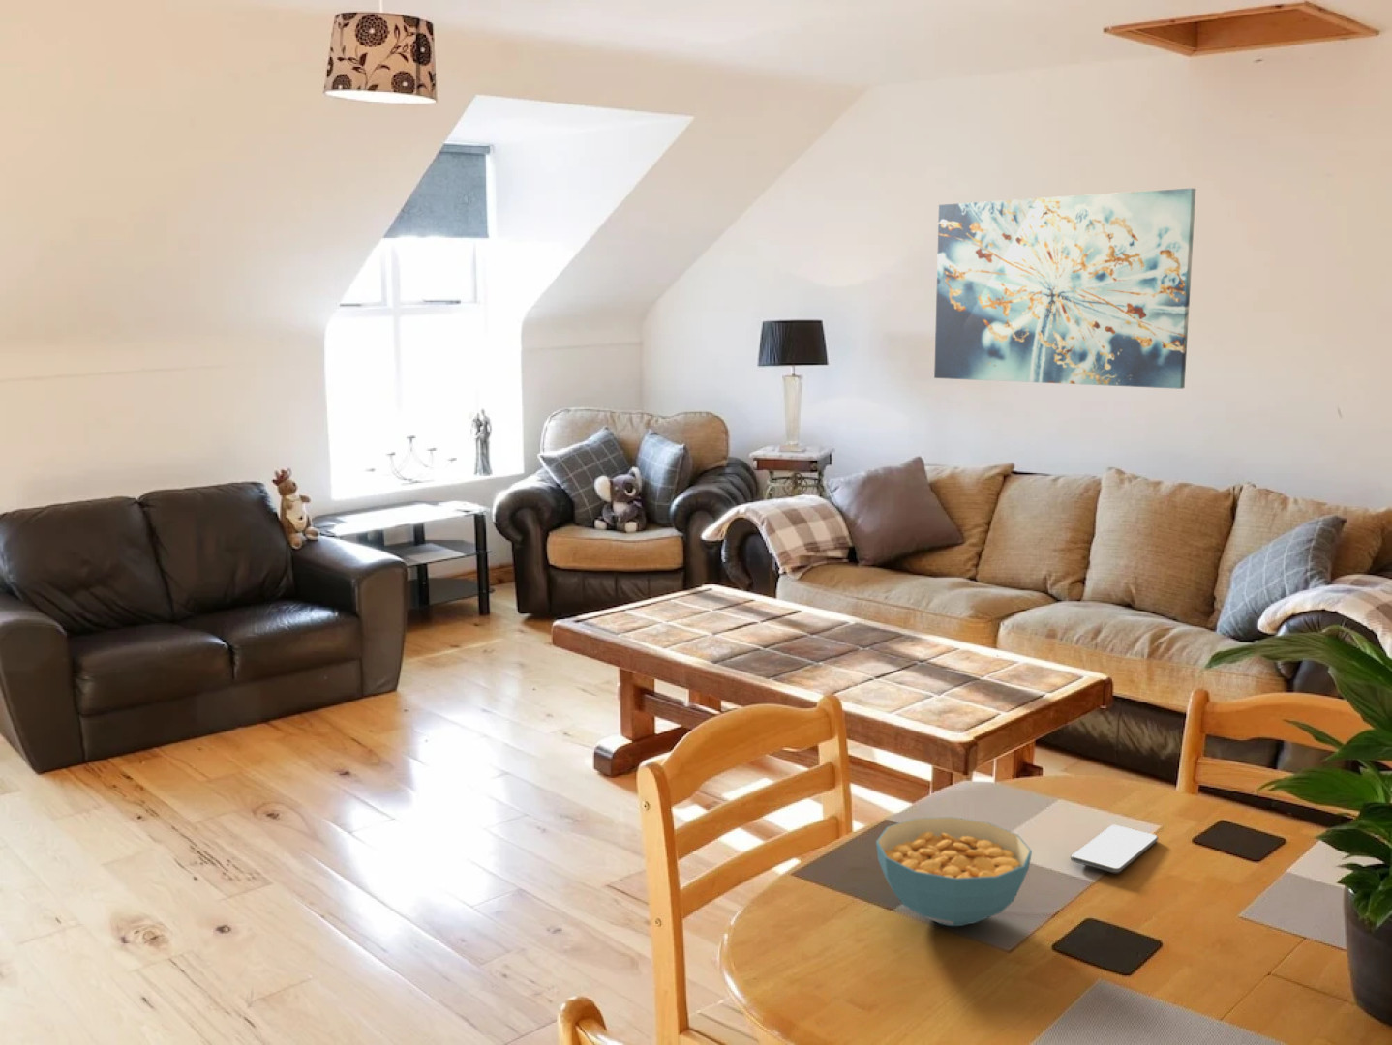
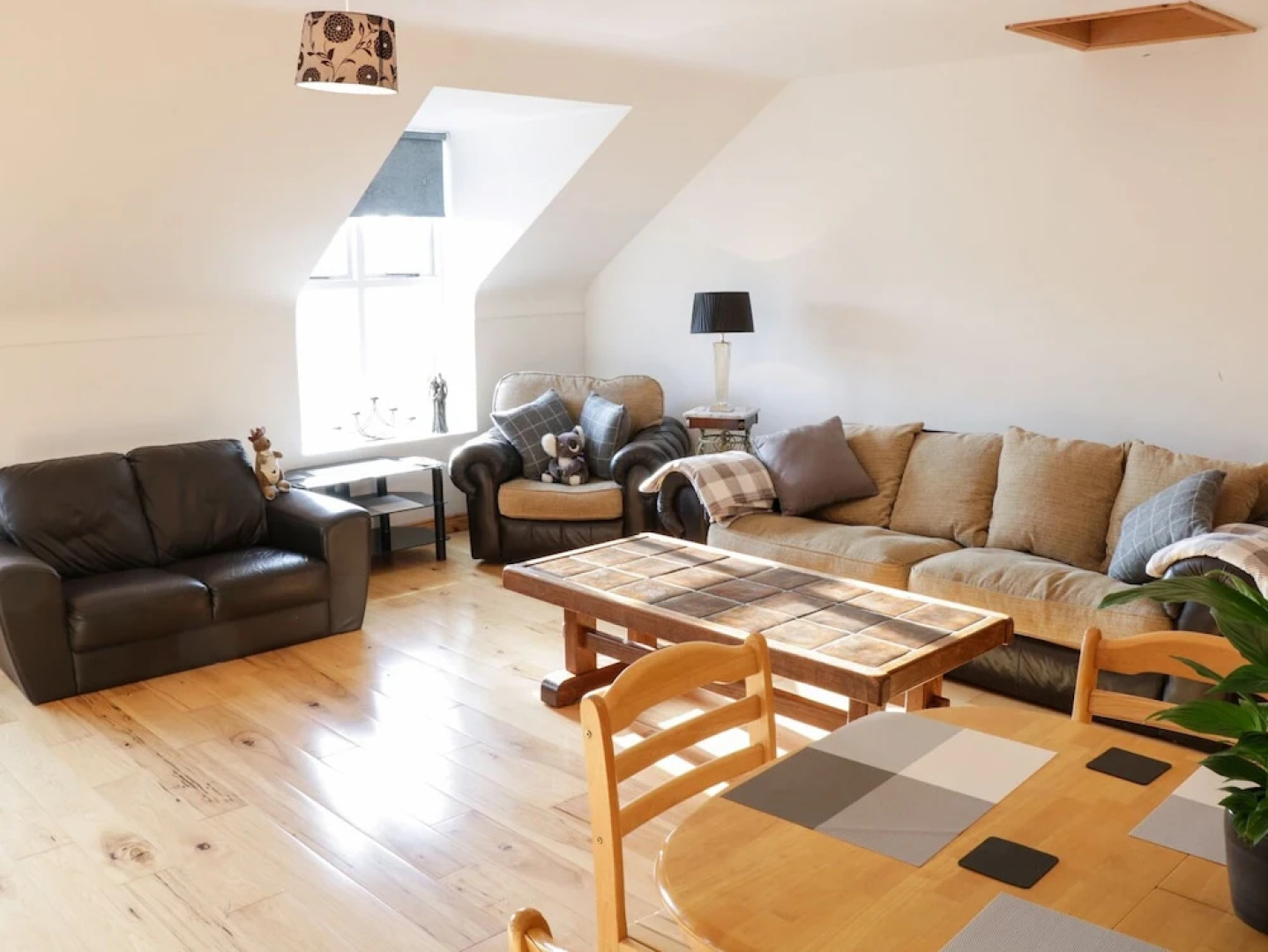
- smartphone (1114, 847)
- wall art (1054, 290)
- cereal bowl (952, 880)
